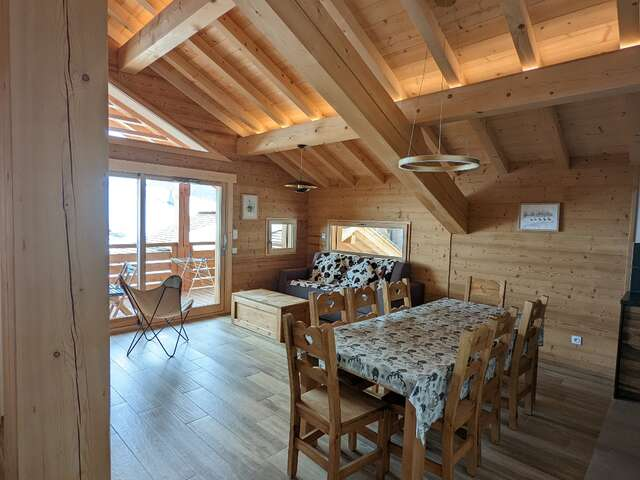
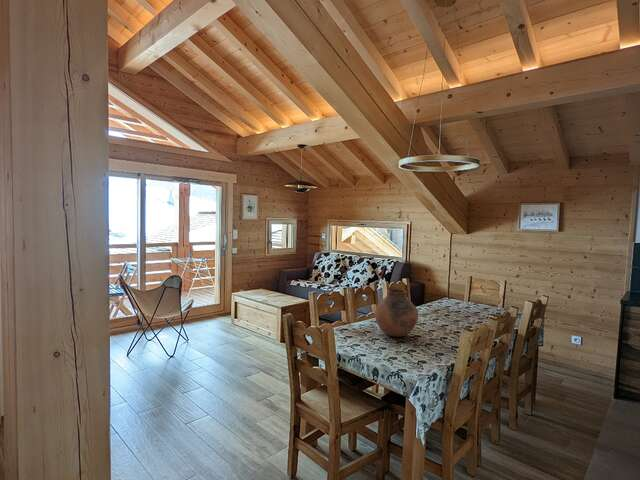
+ vase (396, 312)
